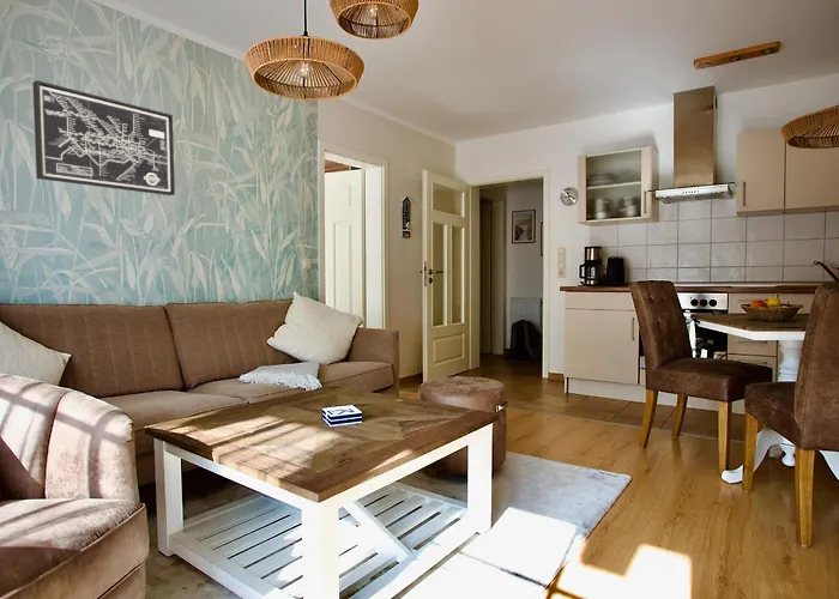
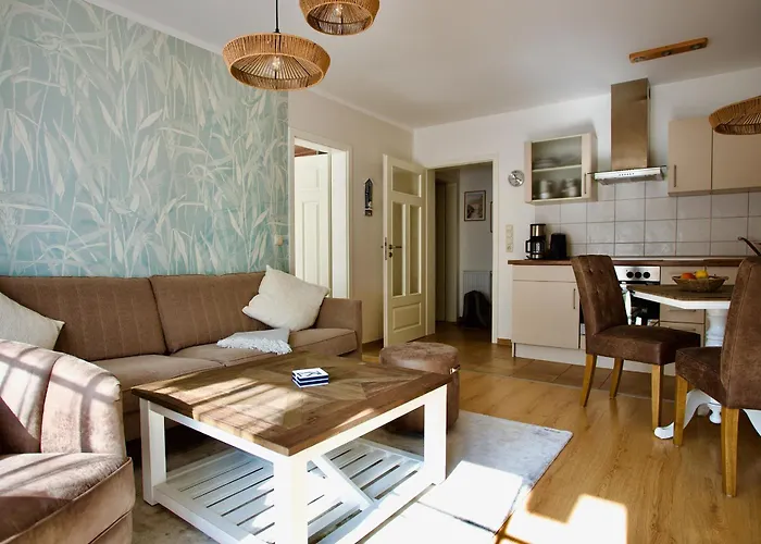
- wall art (110, 144)
